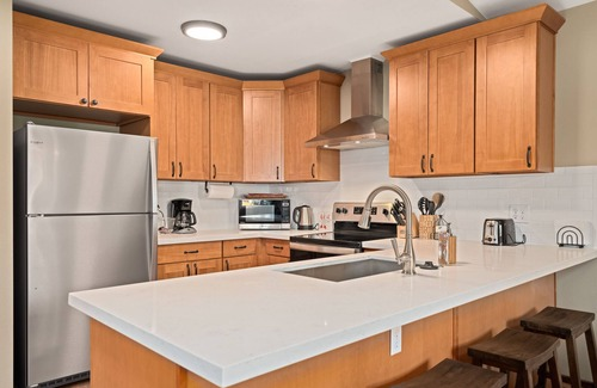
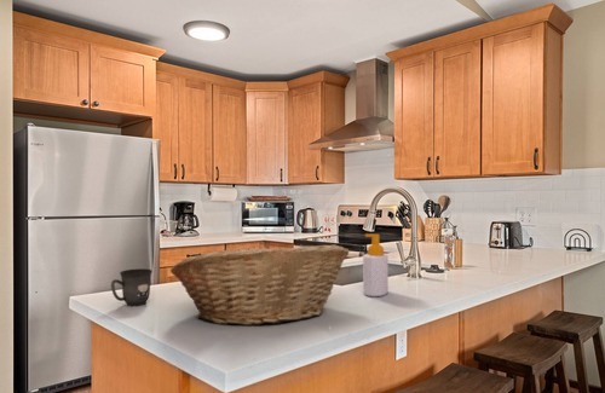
+ fruit basket (263, 277)
+ mug (131, 288)
+ soap bottle (375, 264)
